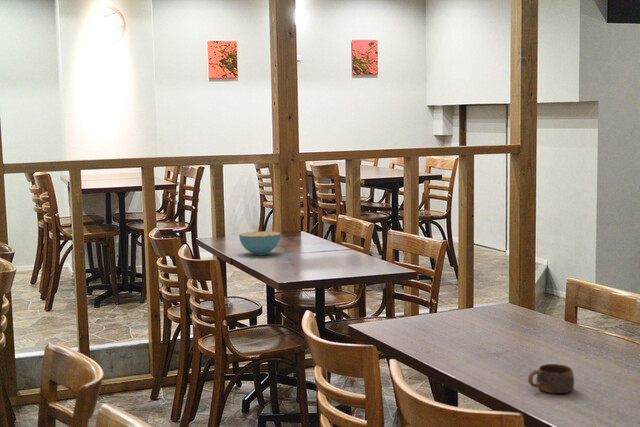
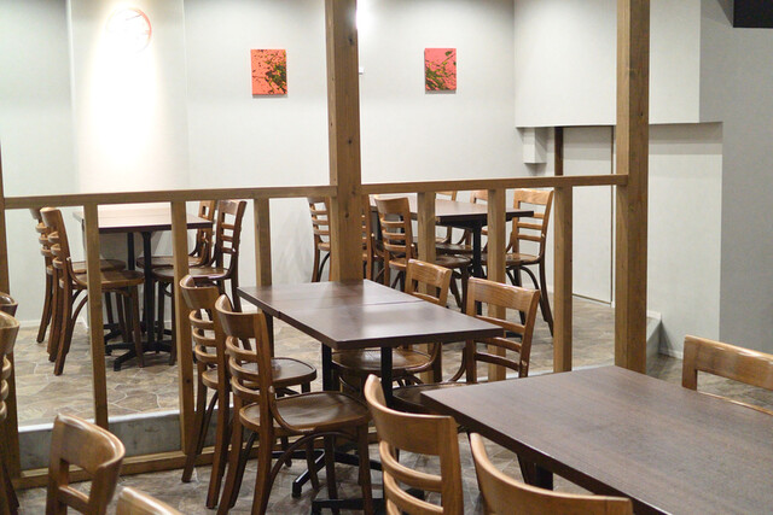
- cup (549, 378)
- cereal bowl (260, 243)
